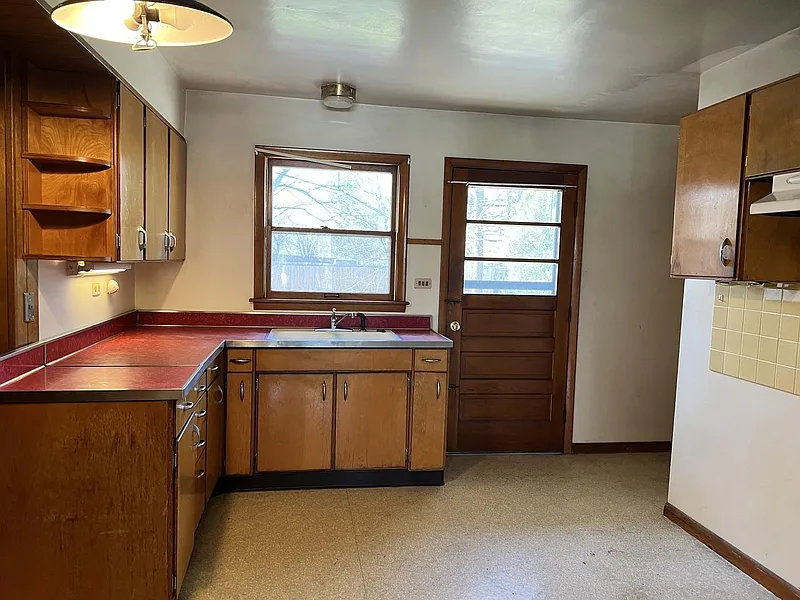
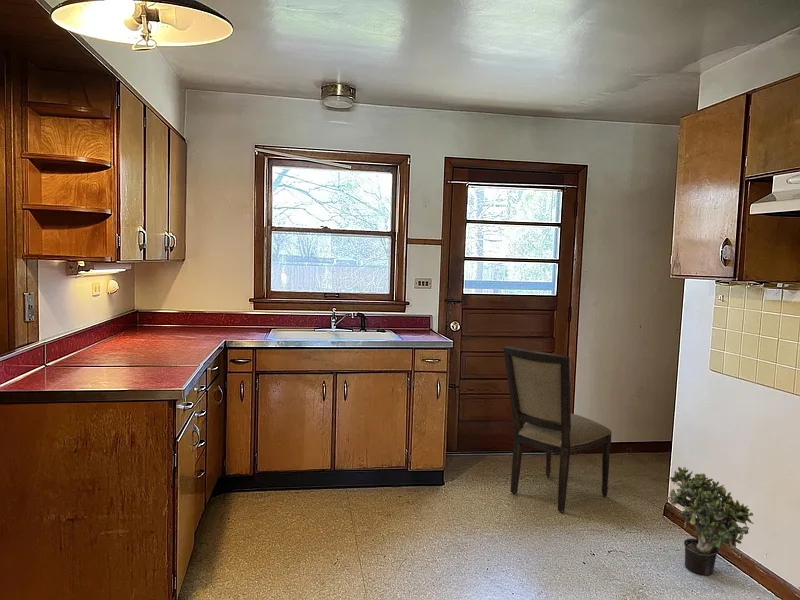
+ dining chair (556, 422)
+ potted plant (699, 523)
